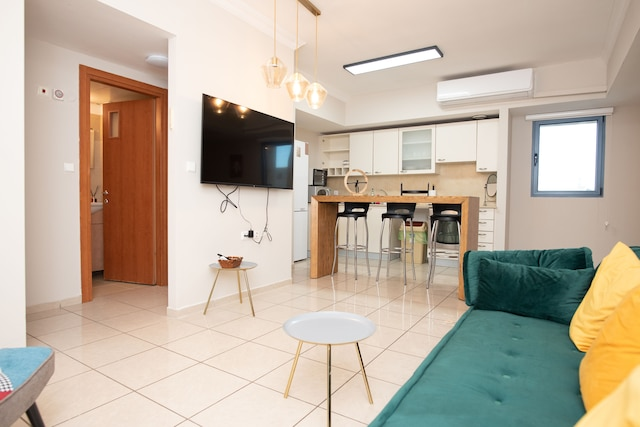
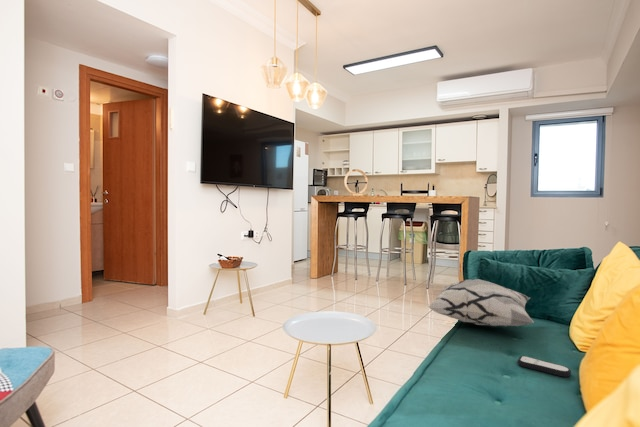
+ decorative pillow (481, 302)
+ remote control (543, 366)
